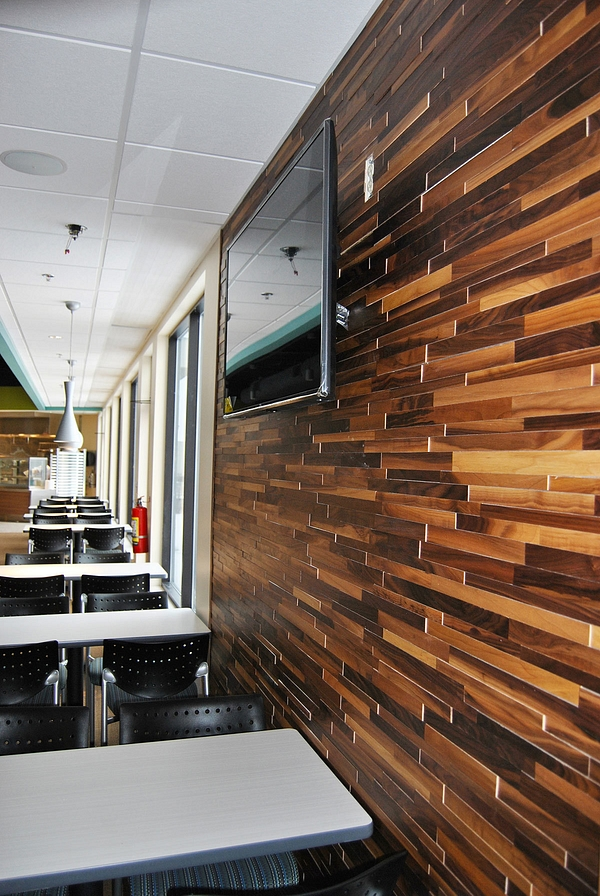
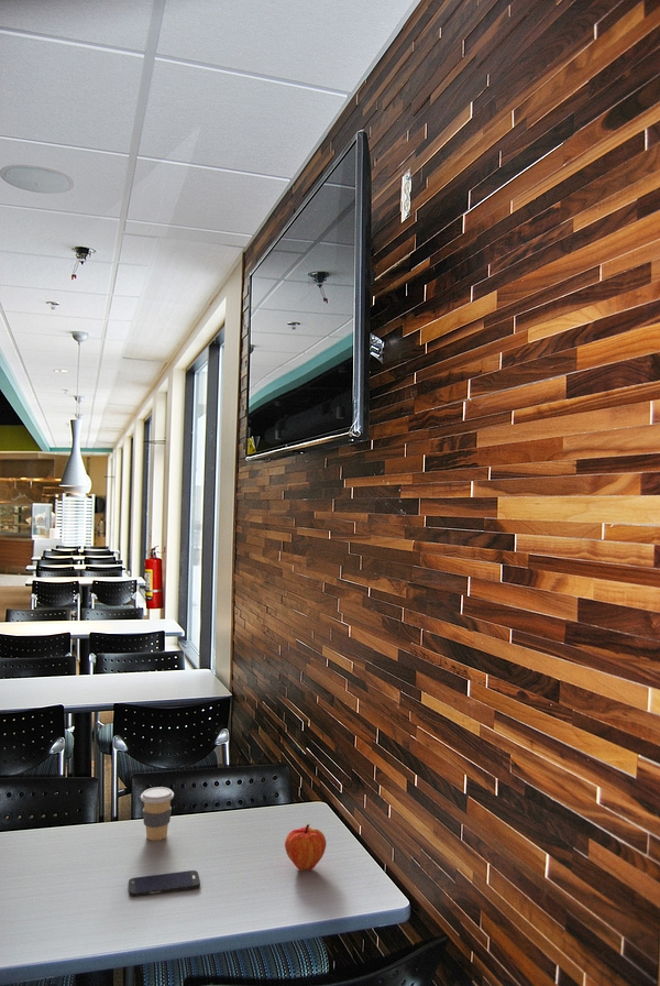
+ fruit (305, 846)
+ smartphone (164, 883)
+ coffee cup (156, 813)
